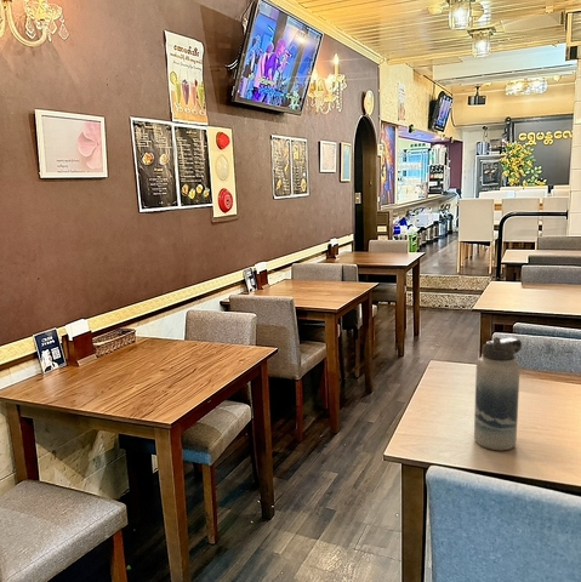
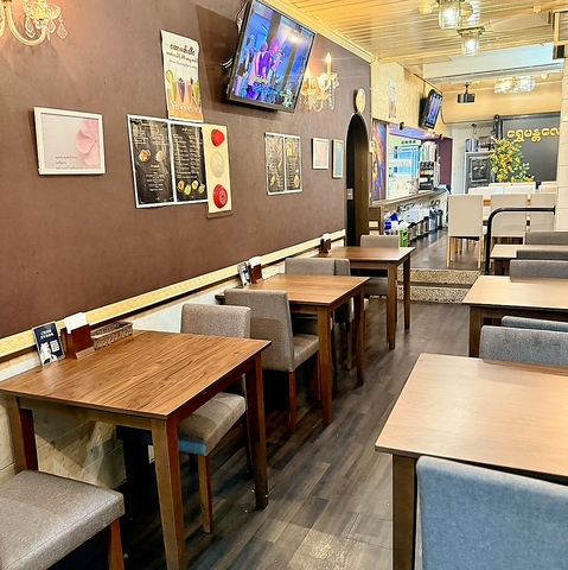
- water bottle (500, 389)
